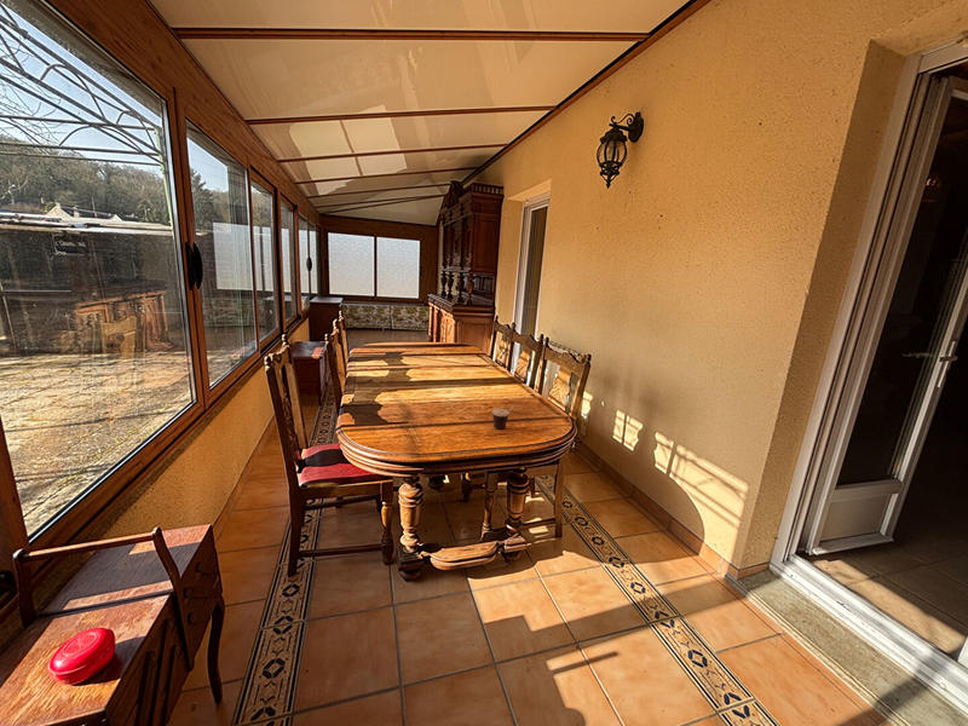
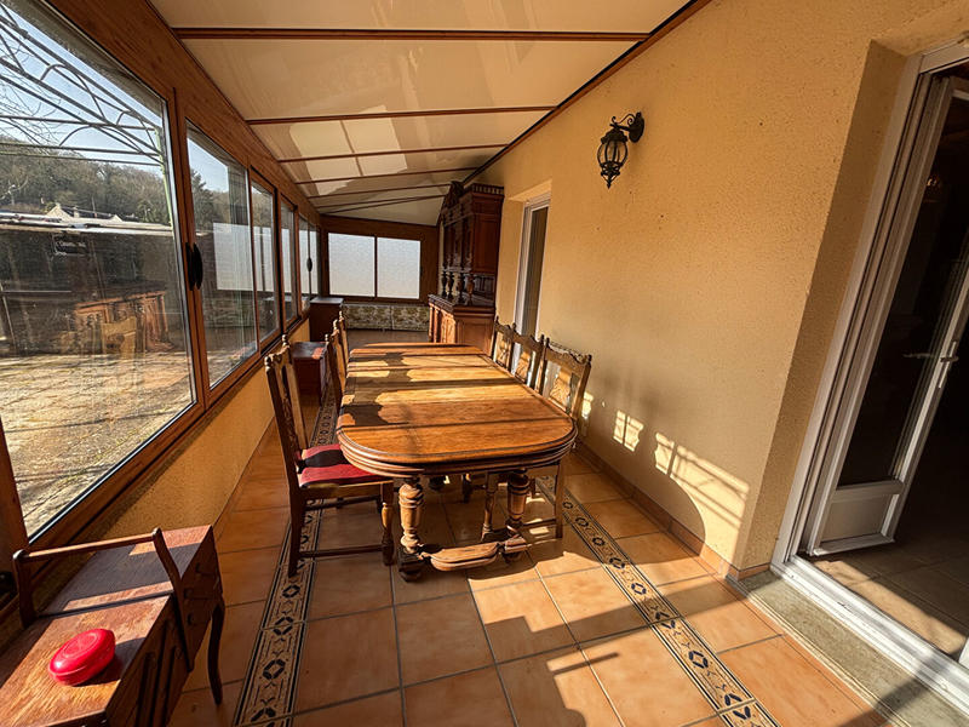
- cup (507, 414)
